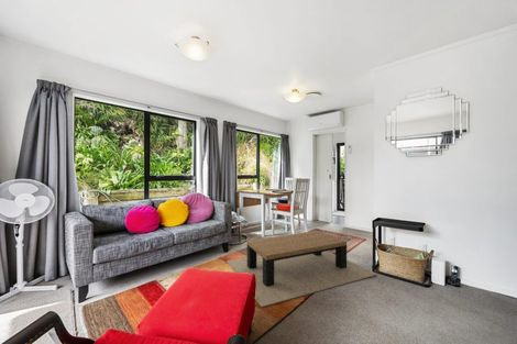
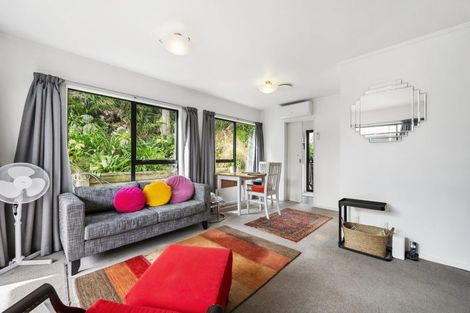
- coffee table (296, 254)
